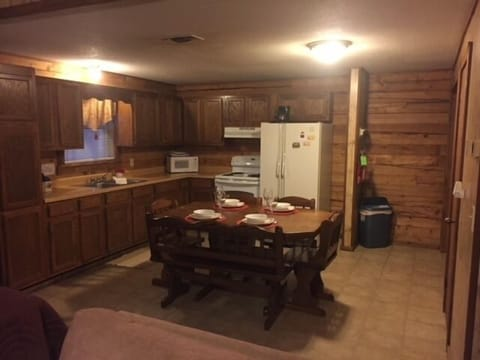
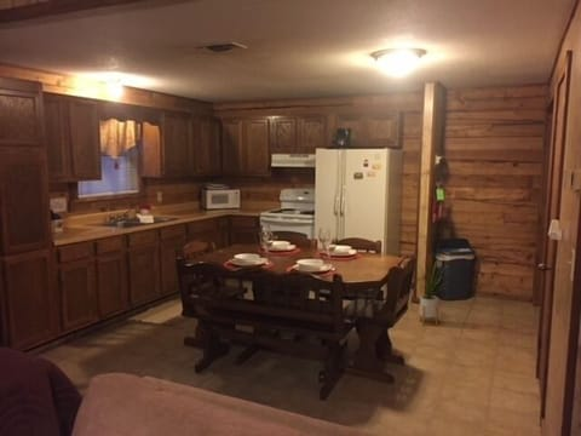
+ house plant (428, 289)
